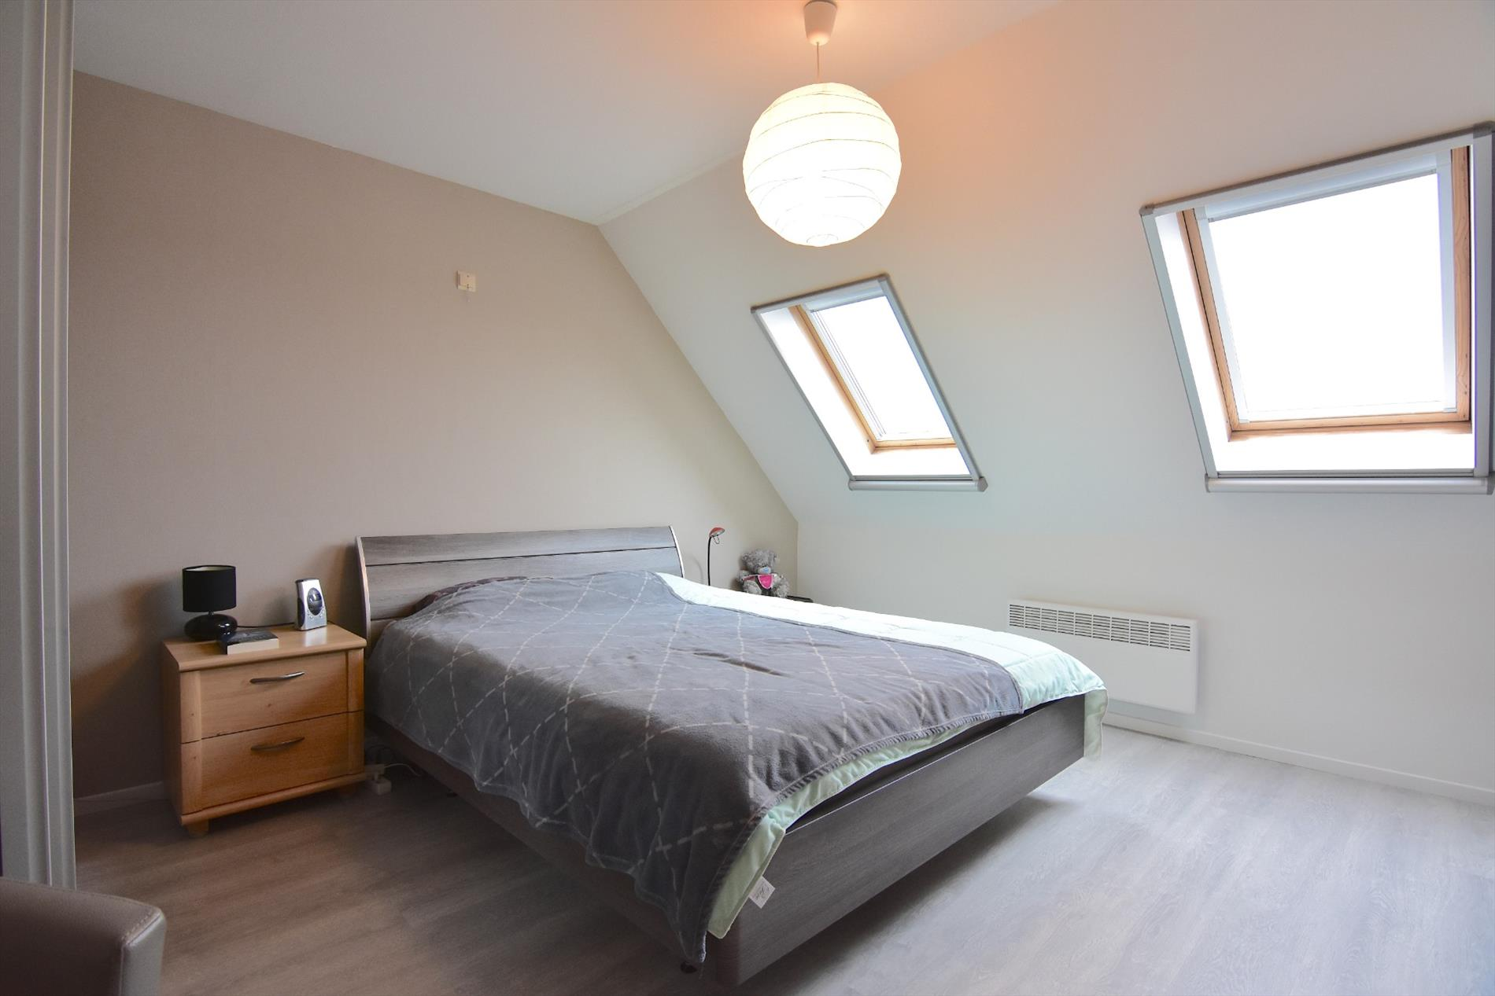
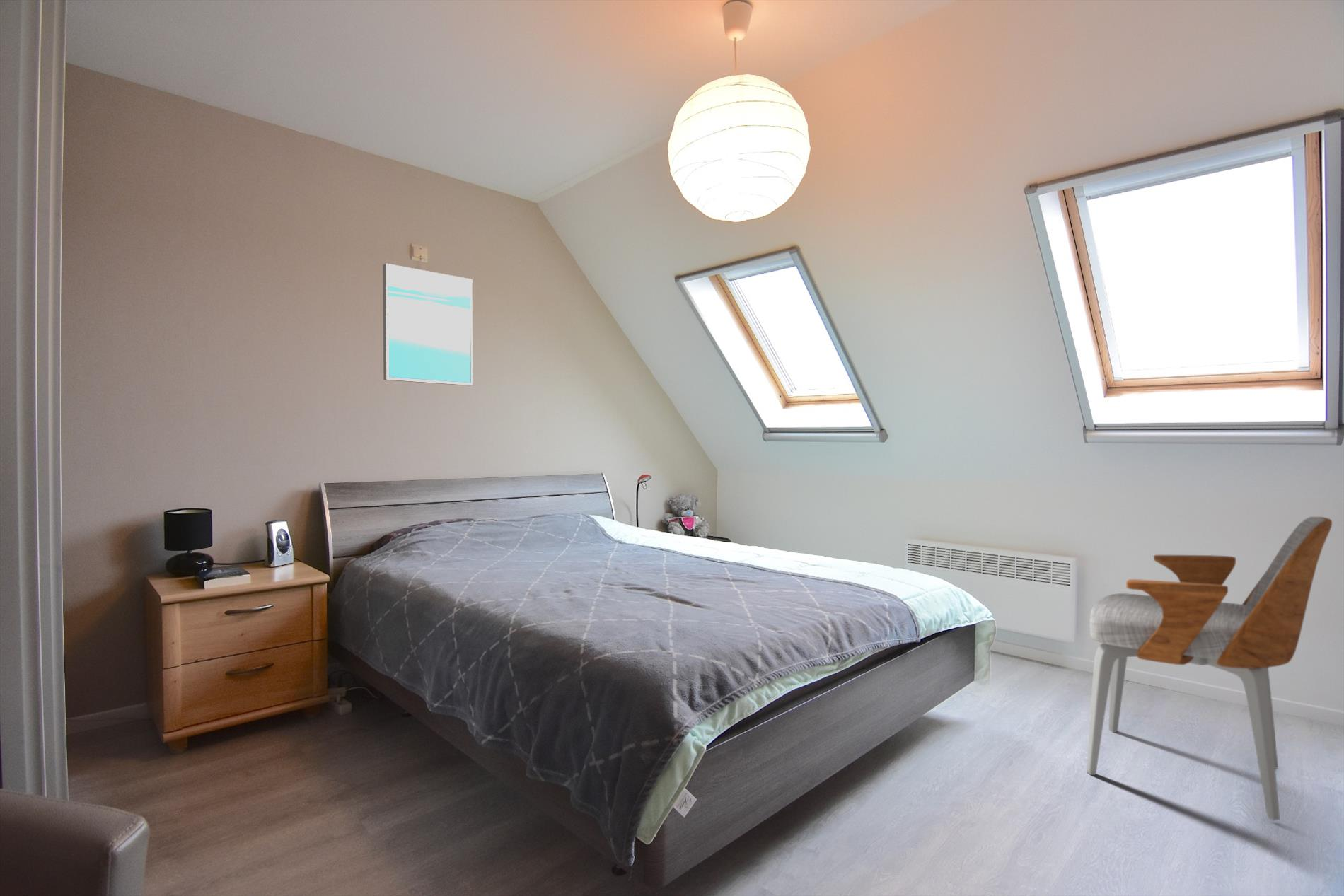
+ armchair (1205, 645)
+ wall art (429, 327)
